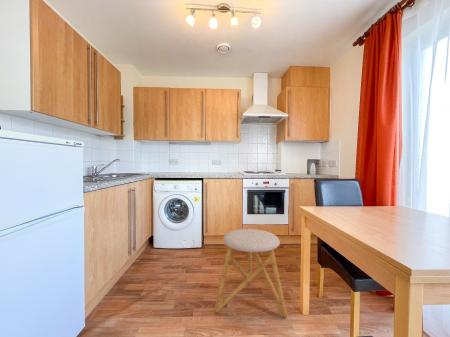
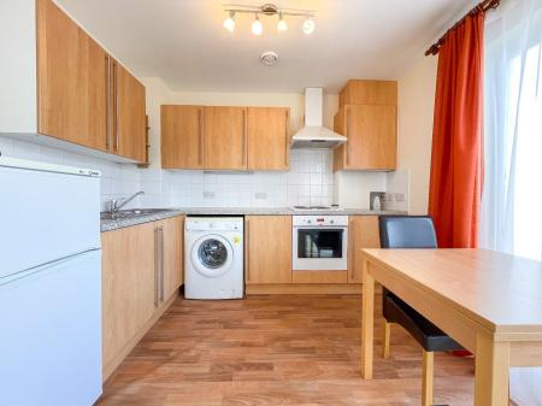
- stool (244, 271)
